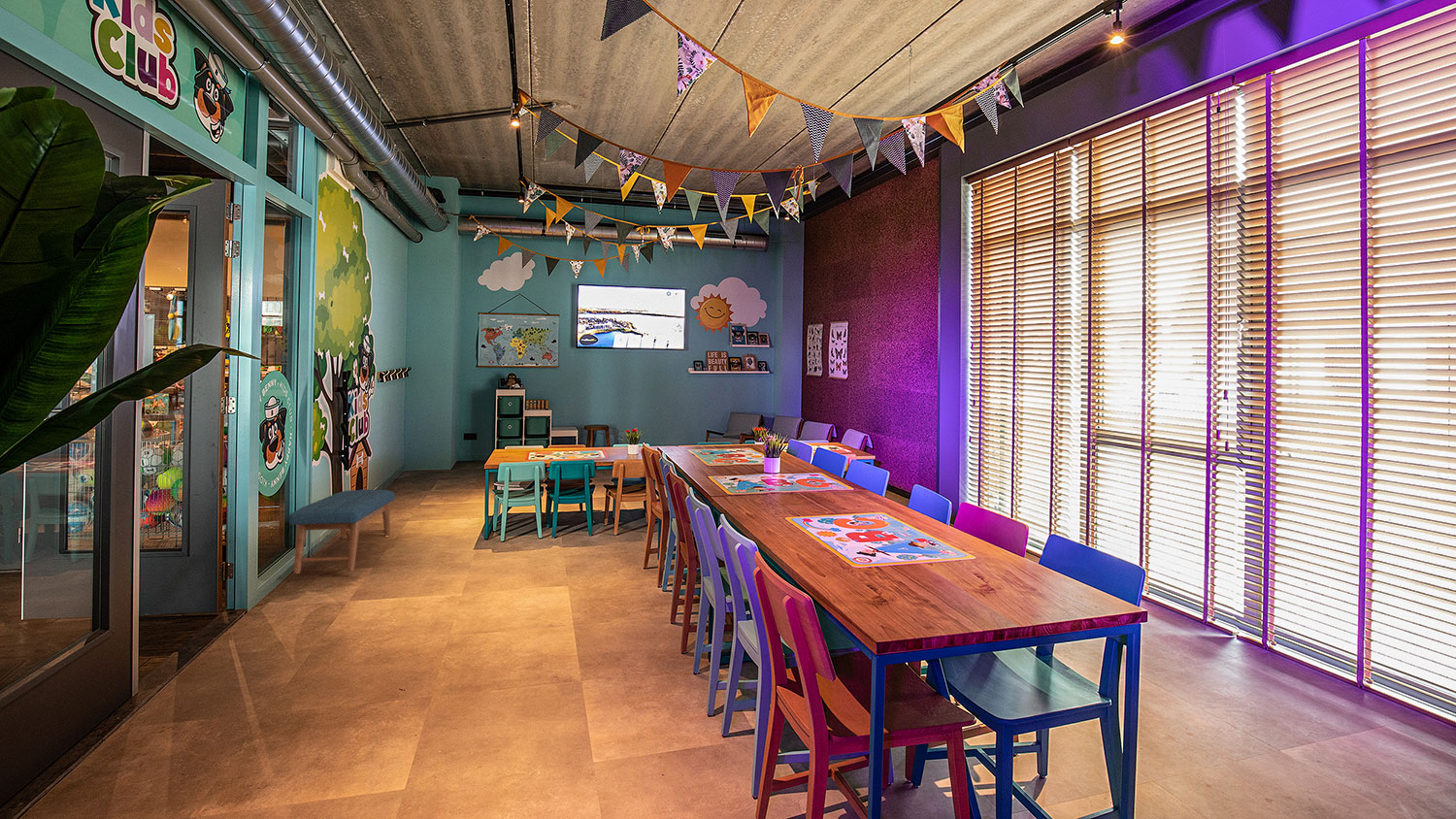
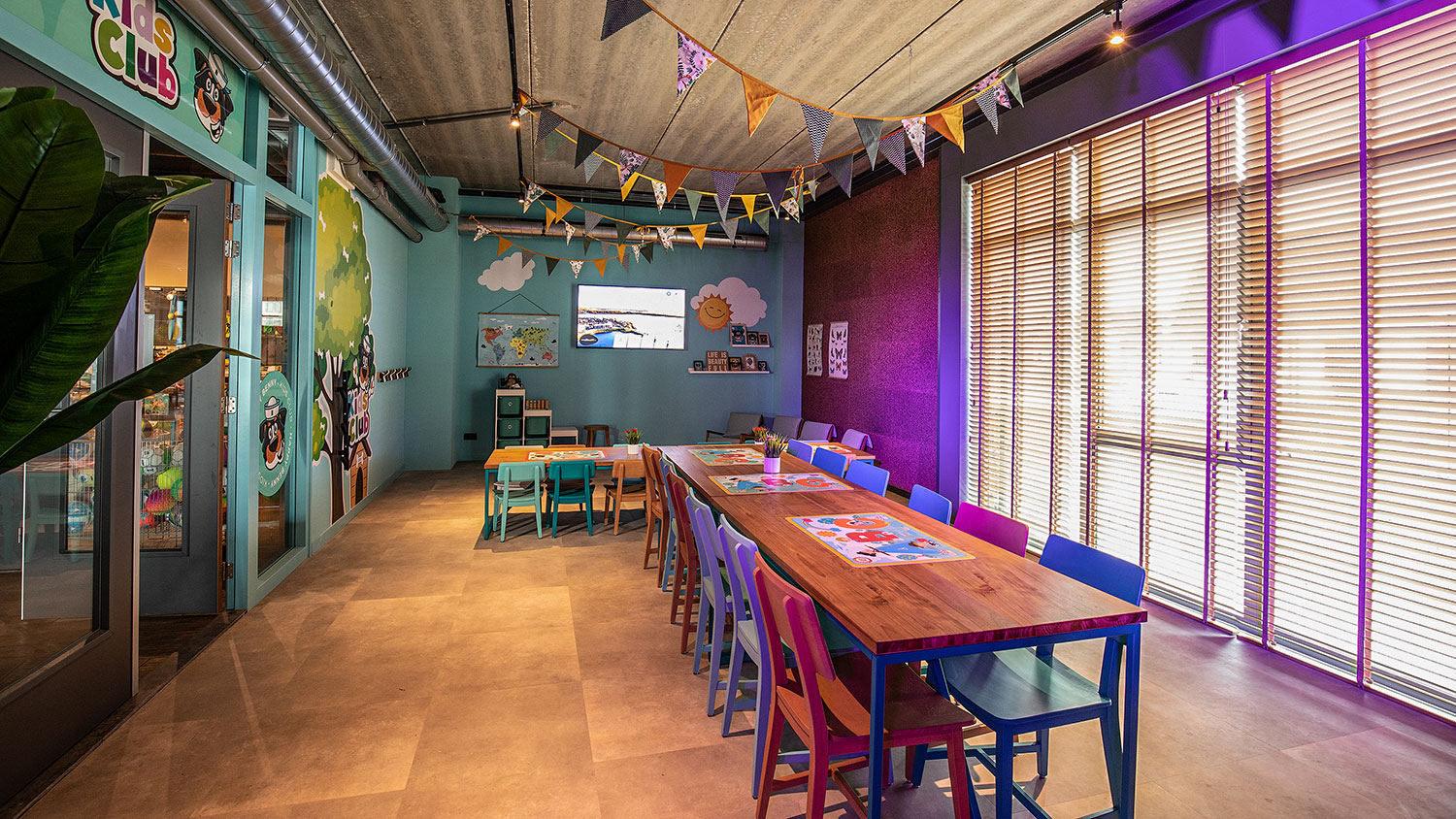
- bench (347, 526)
